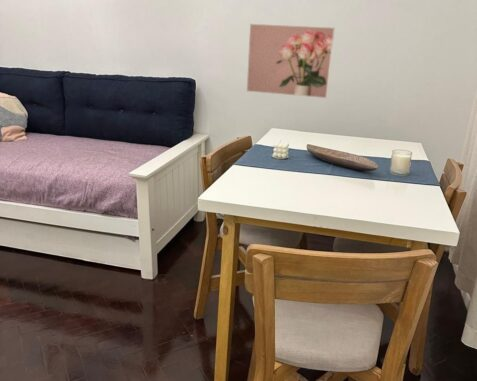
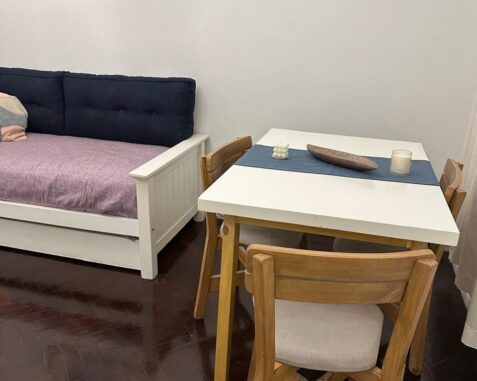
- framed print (288, 61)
